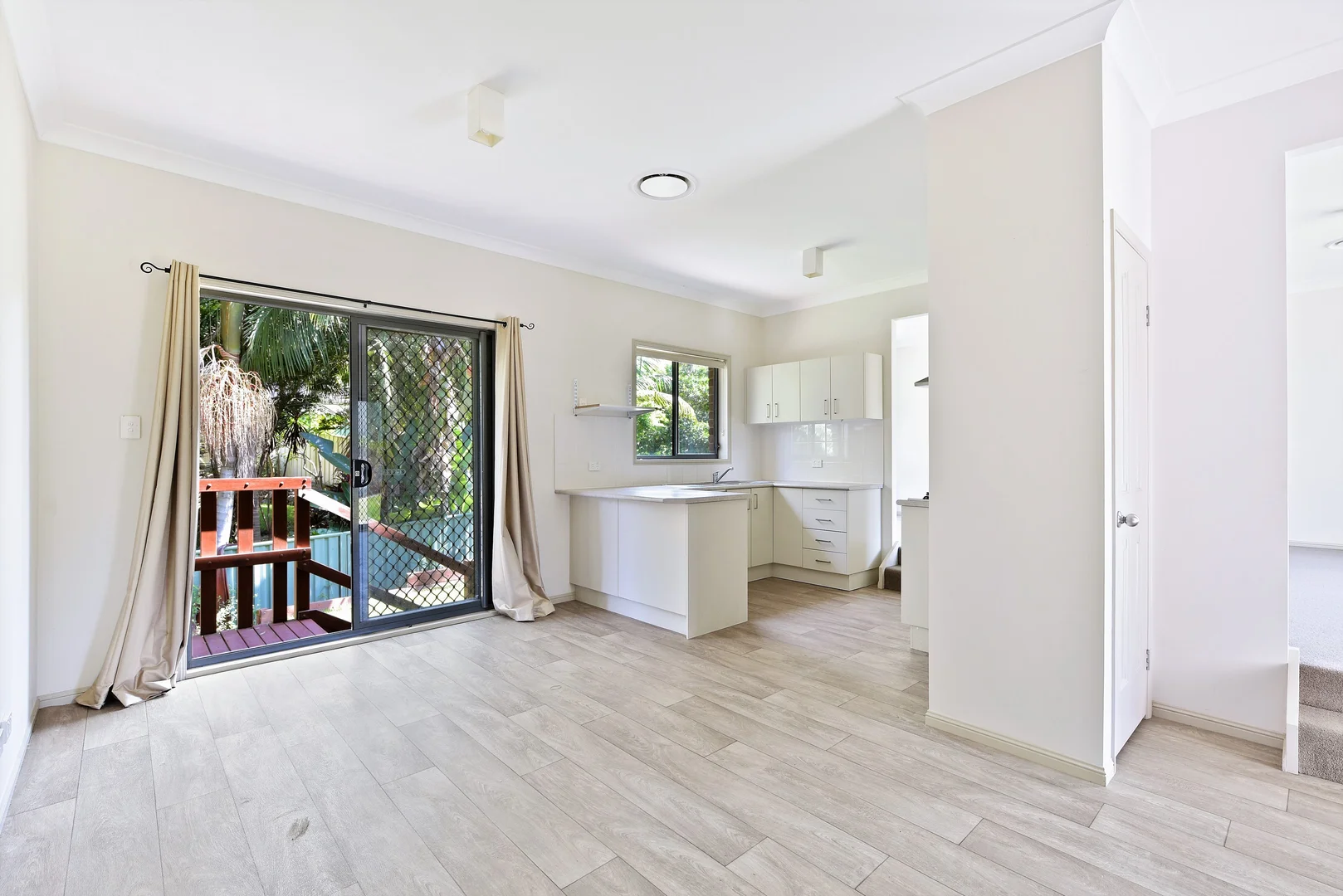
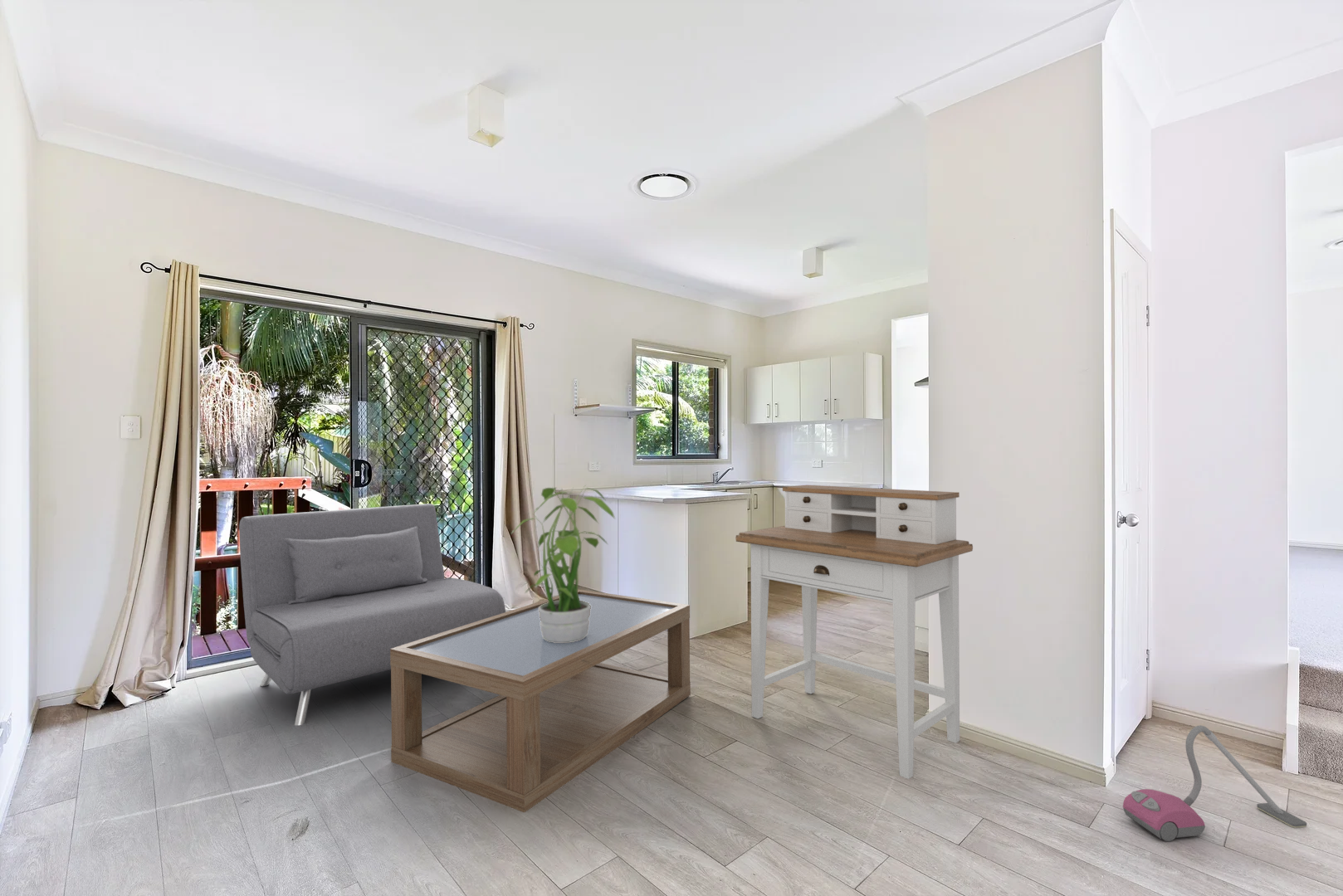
+ sofa (372, 593)
+ coffee table (558, 674)
+ potted plant (574, 558)
+ desk (852, 595)
+ vacuum cleaner (1200, 776)
